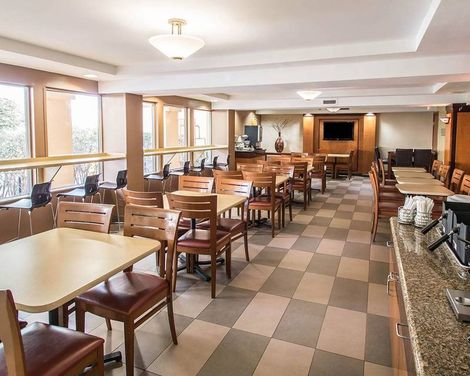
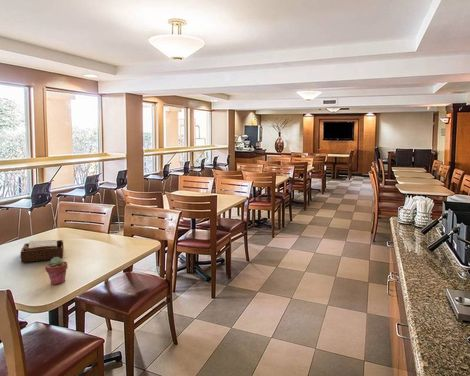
+ potted succulent (56, 269)
+ napkin holder (43, 249)
